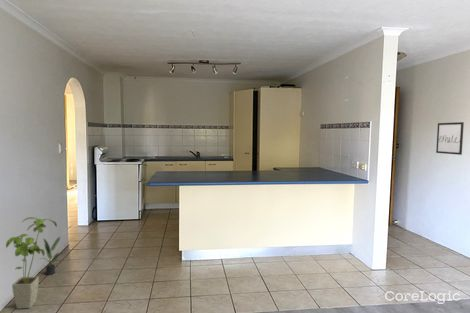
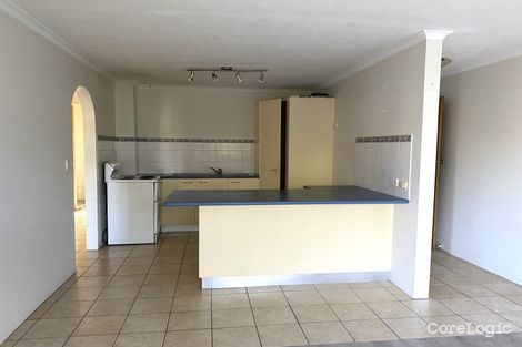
- wall art (449, 138)
- house plant (32, 259)
- potted plant (54, 255)
